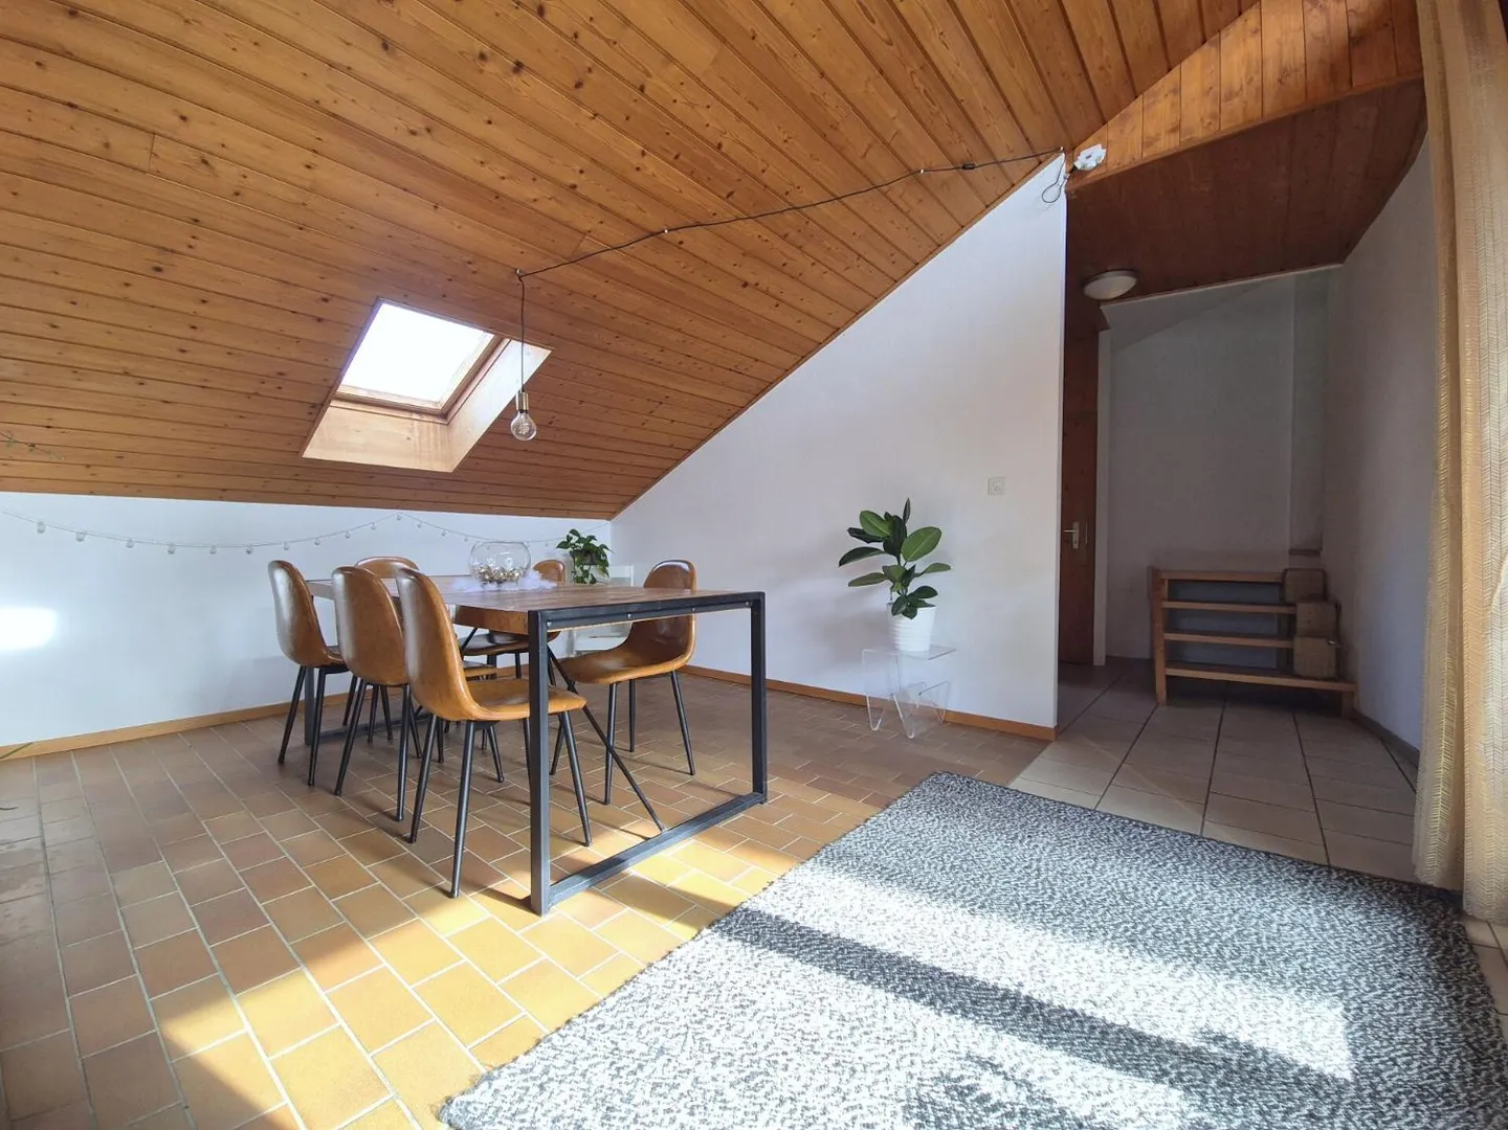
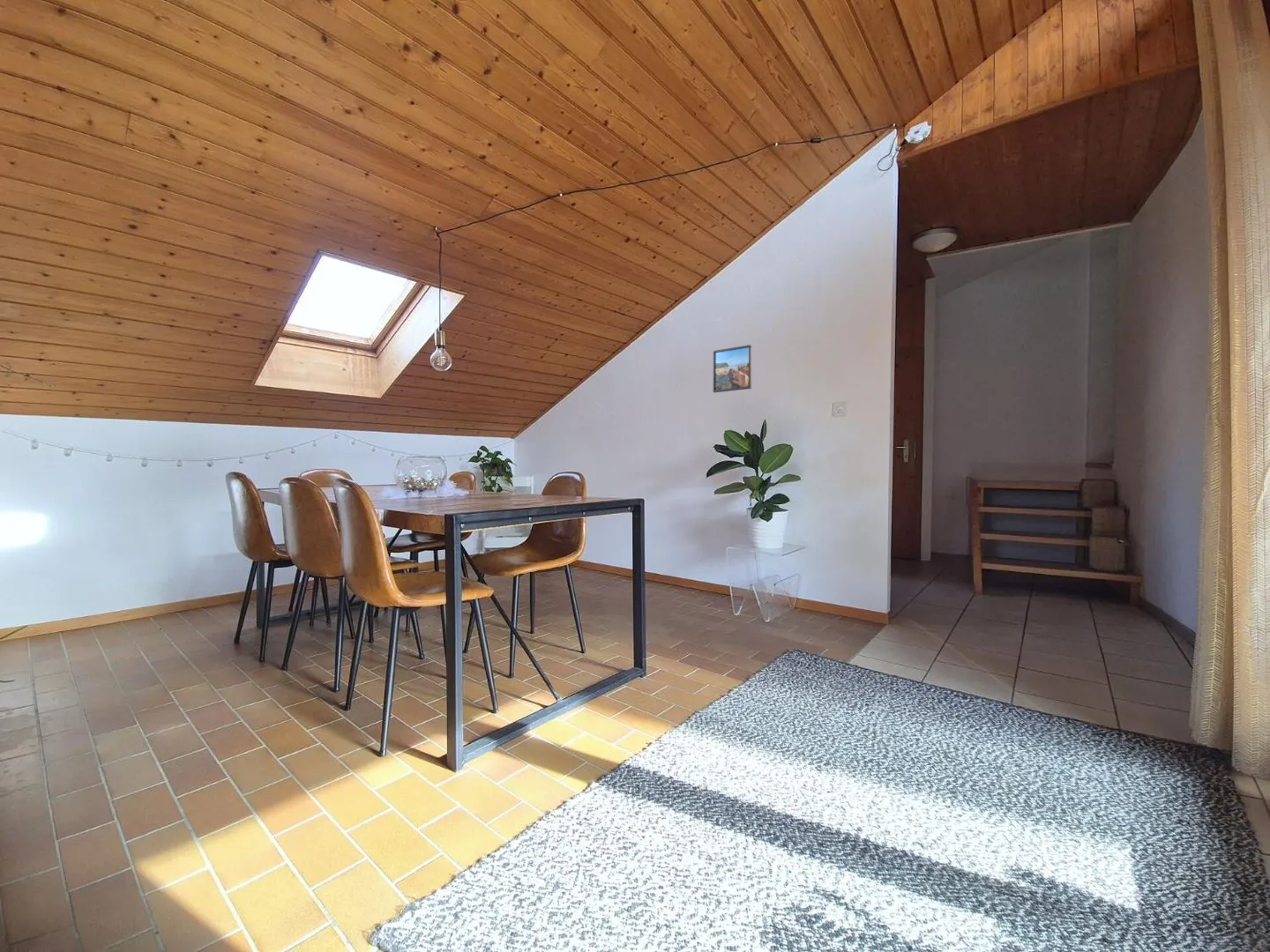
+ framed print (732, 368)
